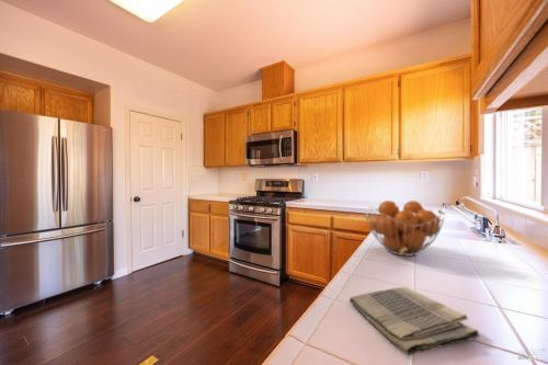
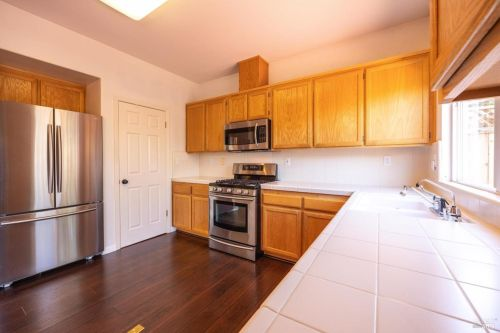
- dish towel (407, 311)
- fruit basket (401, 226)
